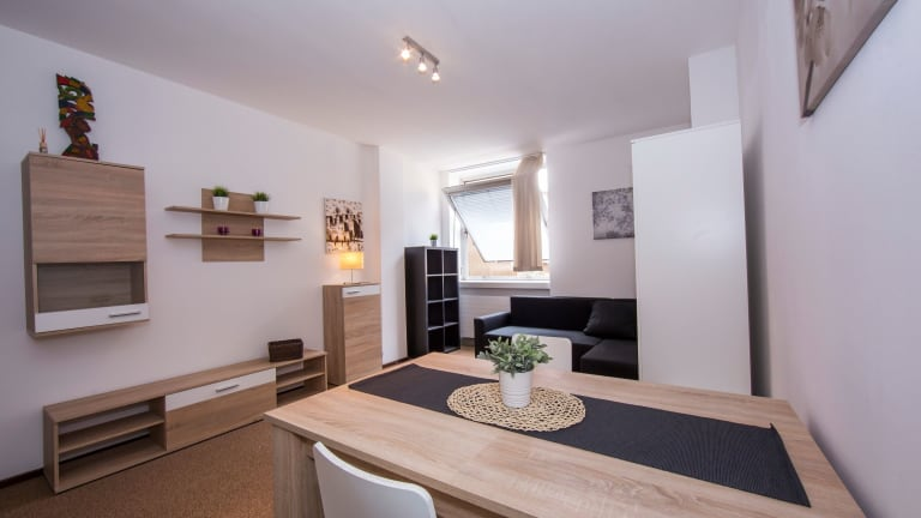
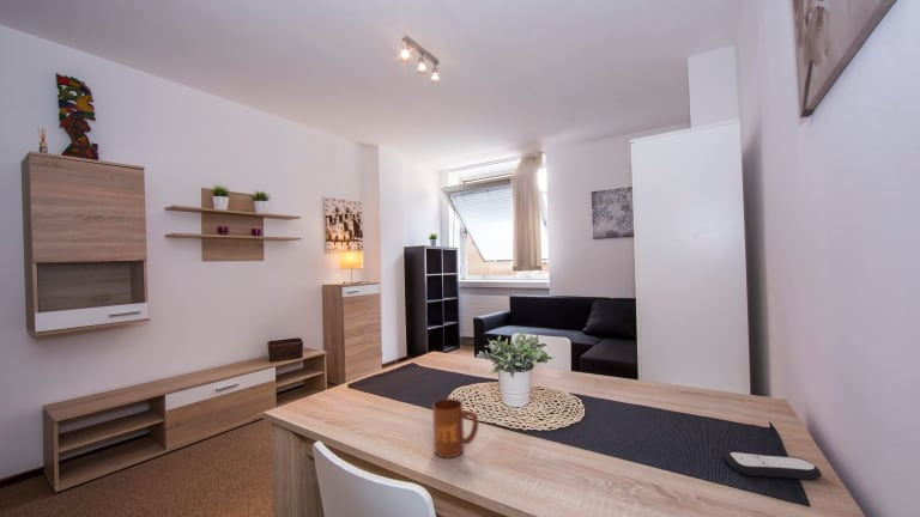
+ remote control (771, 464)
+ mug (455, 427)
